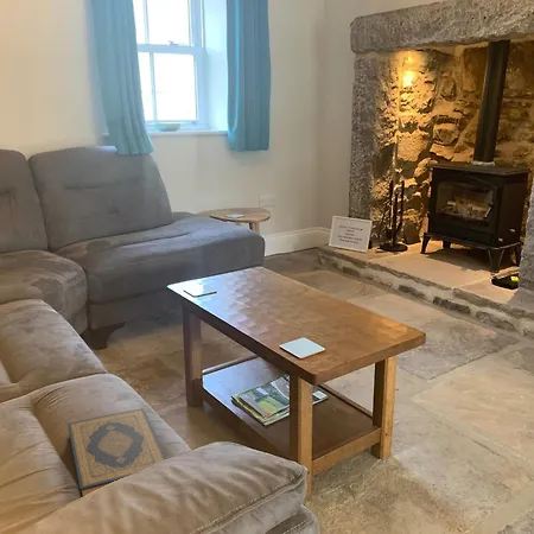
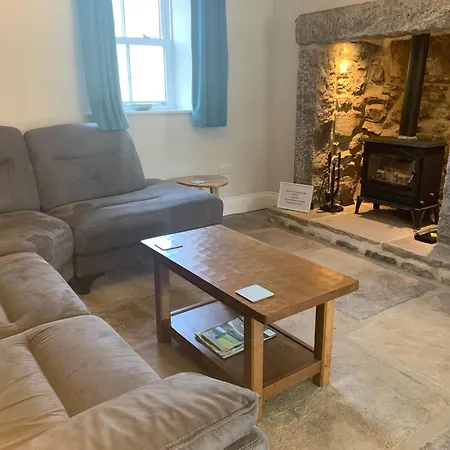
- hardback book (116, 449)
